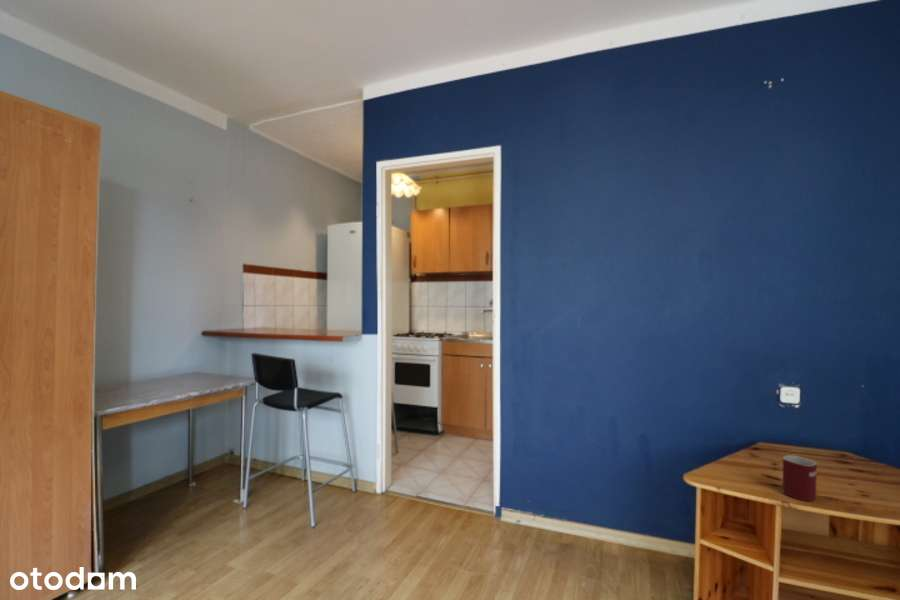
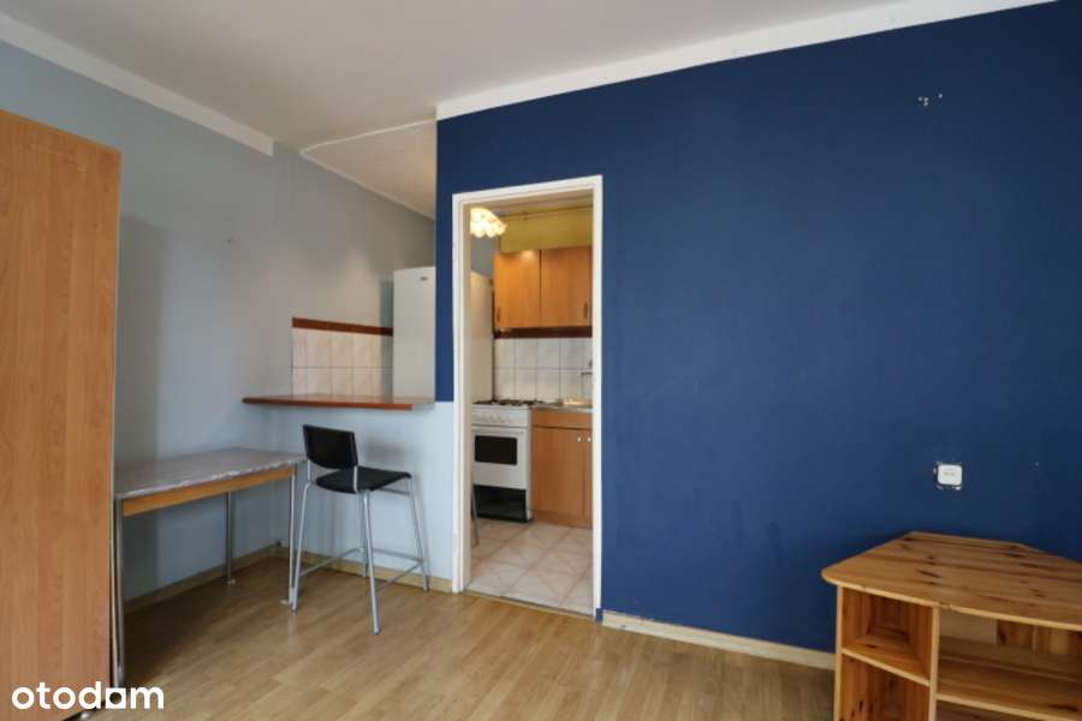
- mug (801, 476)
